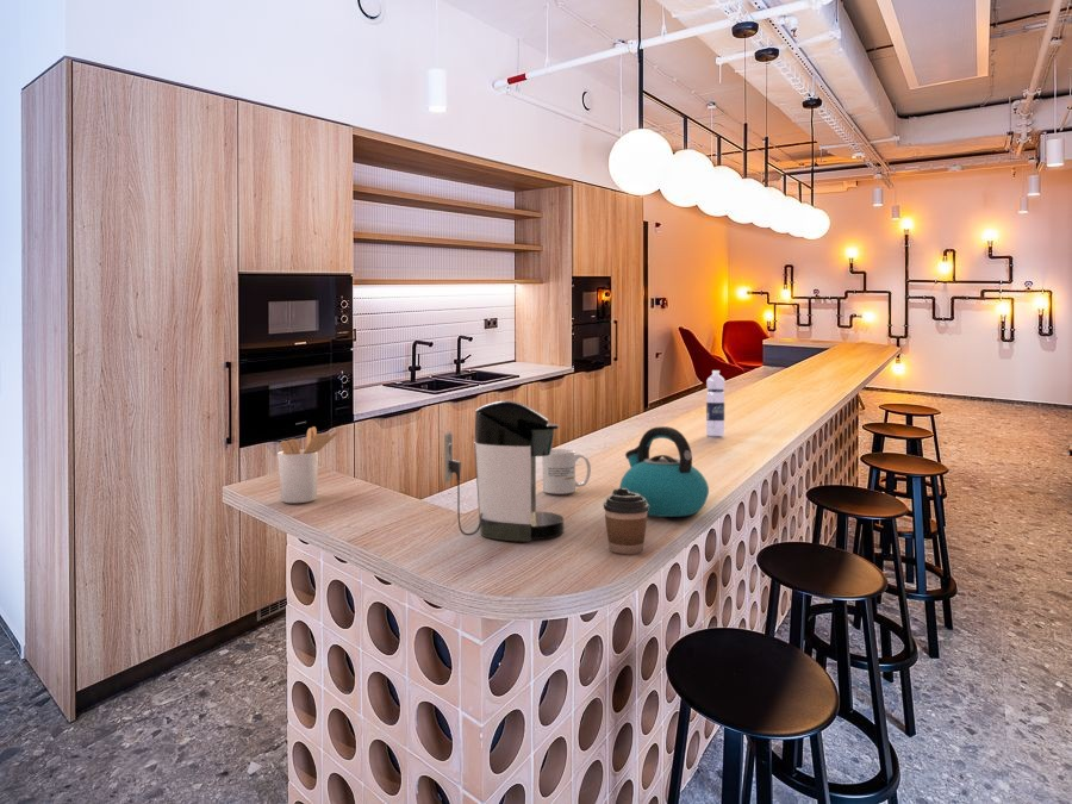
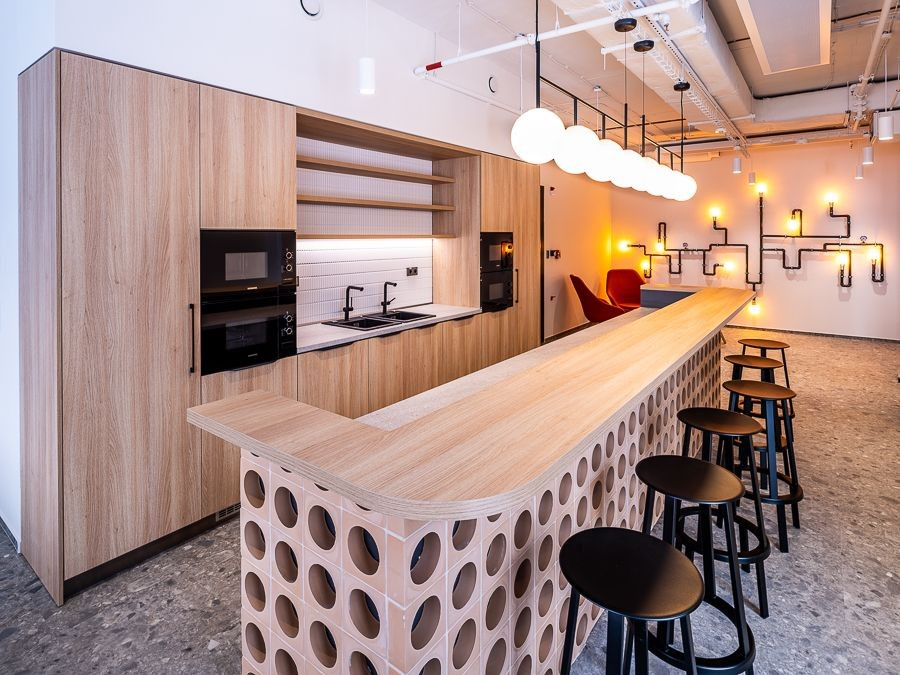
- mug (563, 469)
- coffee cup (625, 519)
- kettle (659, 467)
- water bottle (715, 403)
- utensil holder (306, 465)
- coffee maker (511, 469)
